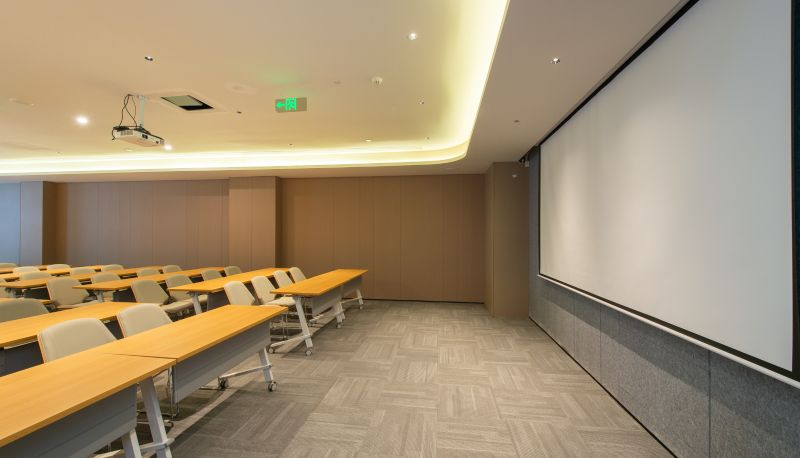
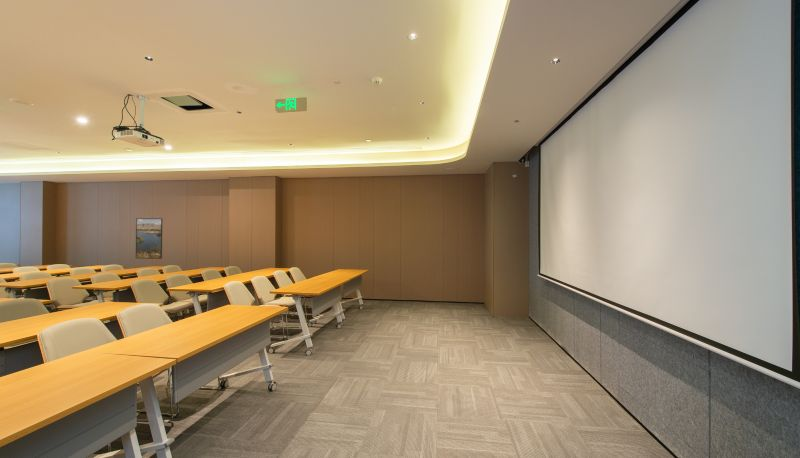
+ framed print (148, 238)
